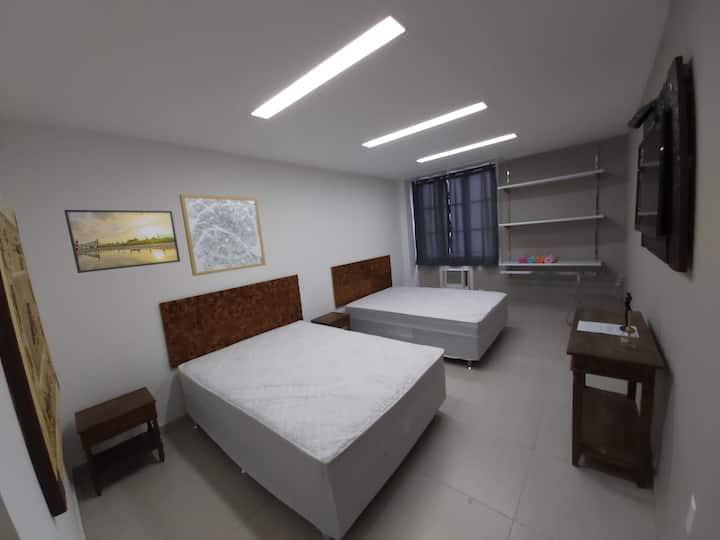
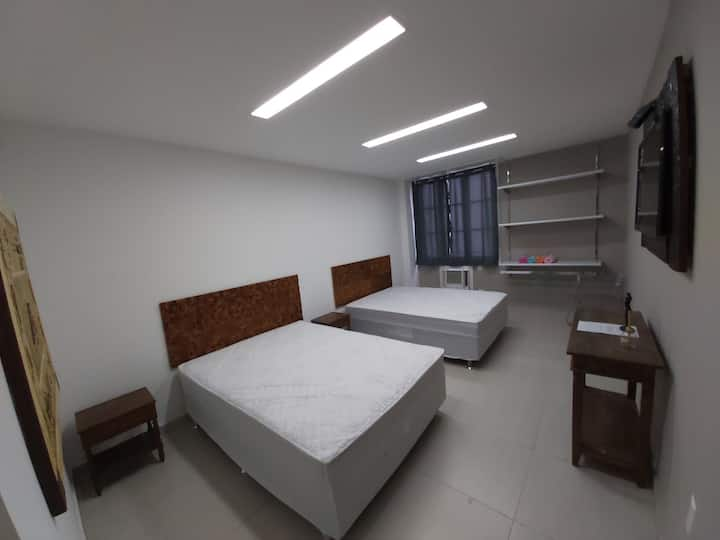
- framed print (129, 238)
- wall art (227, 233)
